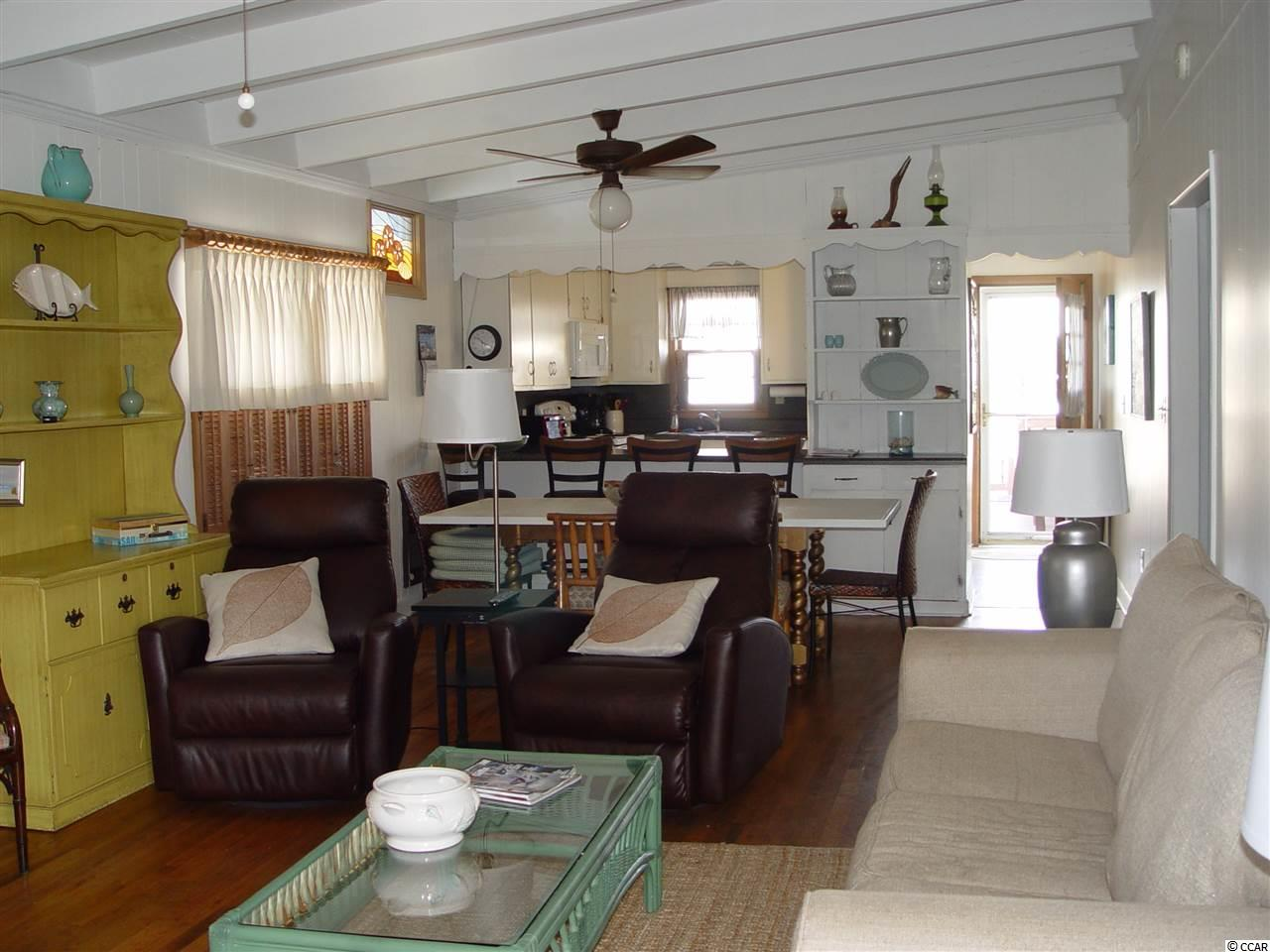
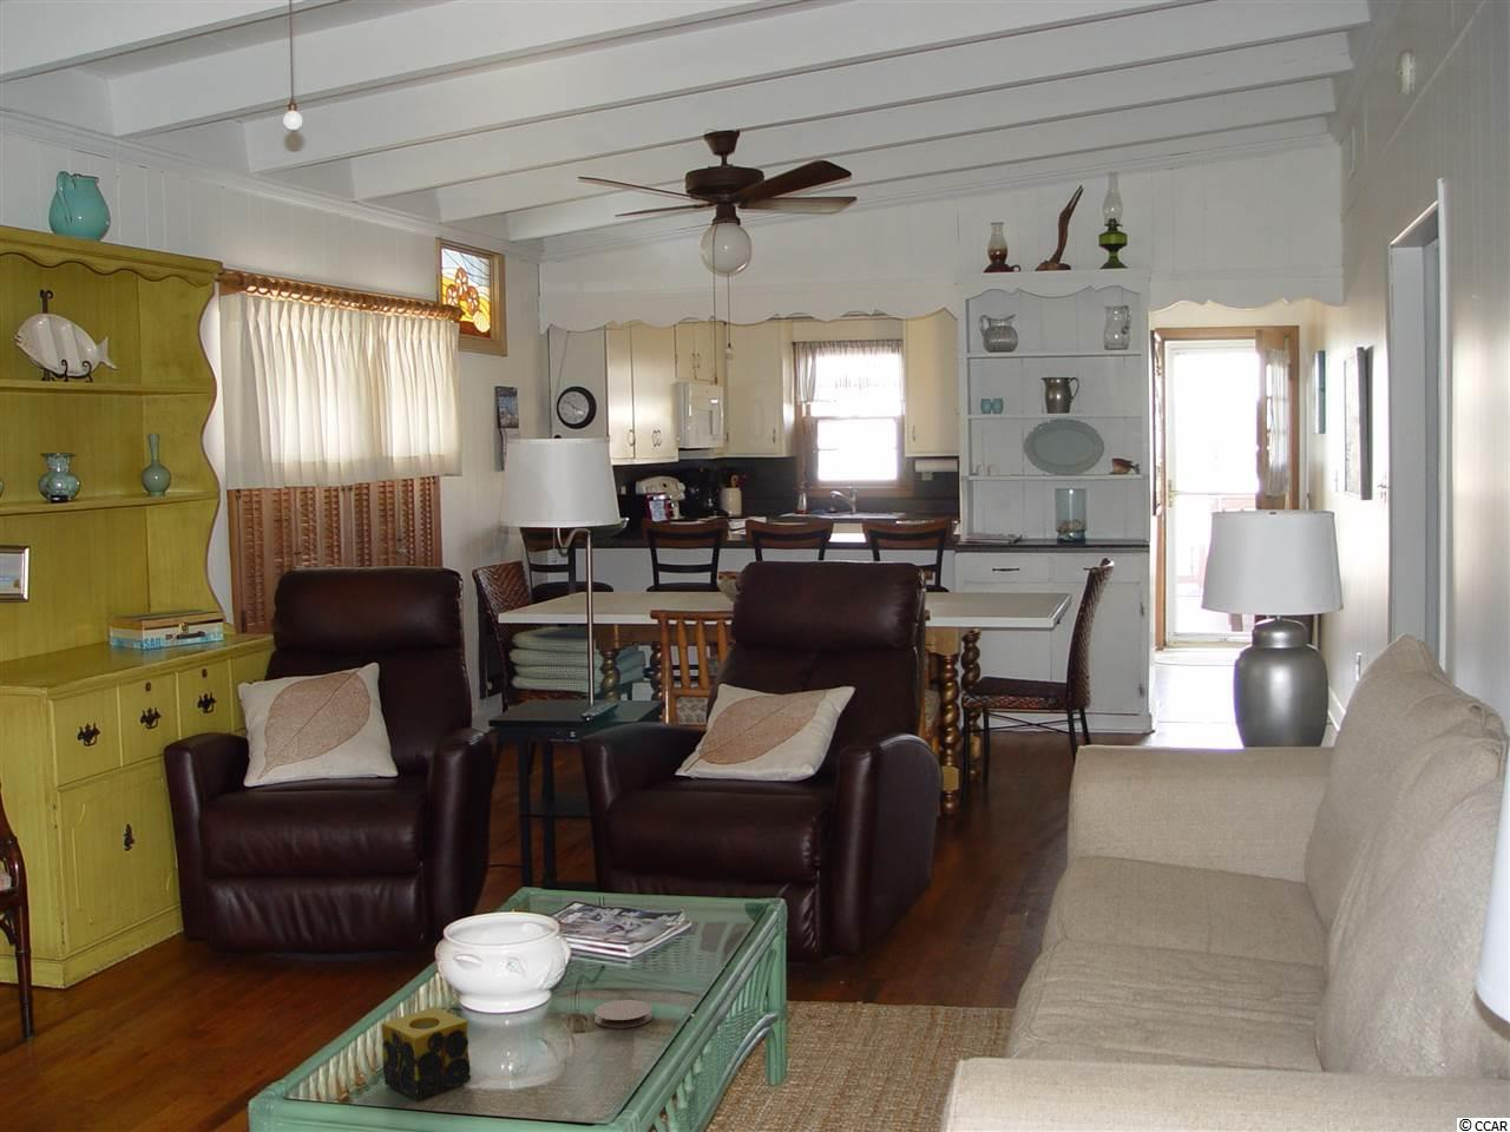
+ coaster (623, 1013)
+ candle (426, 1052)
